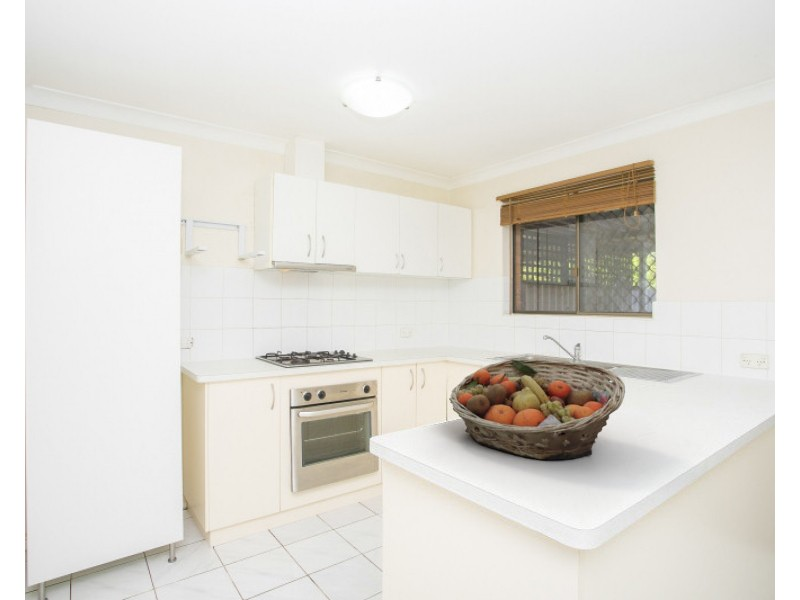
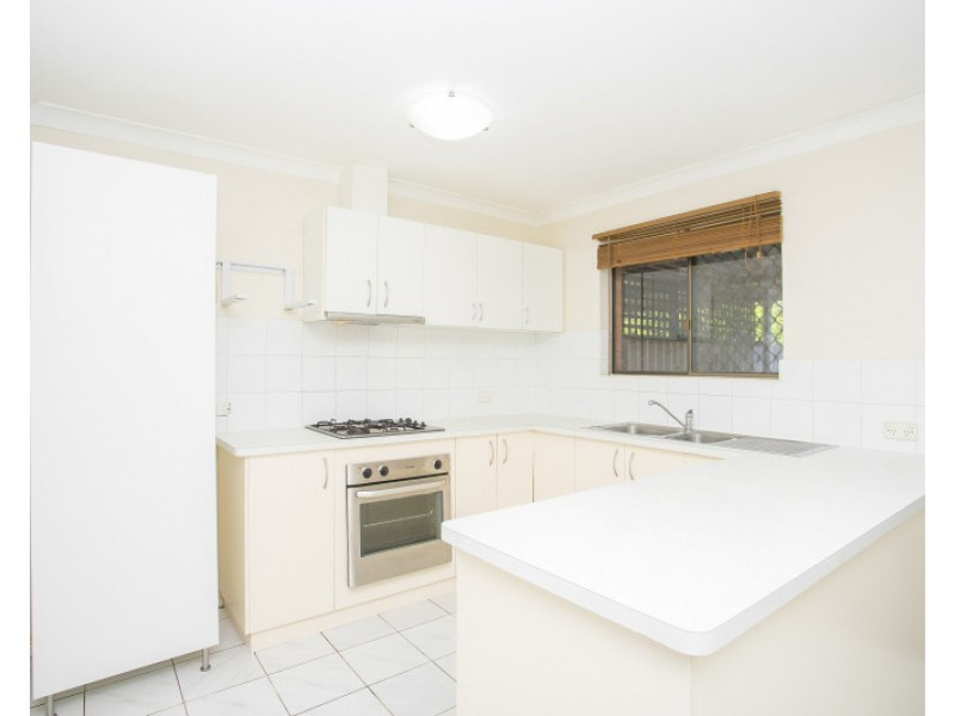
- fruit basket (531, 403)
